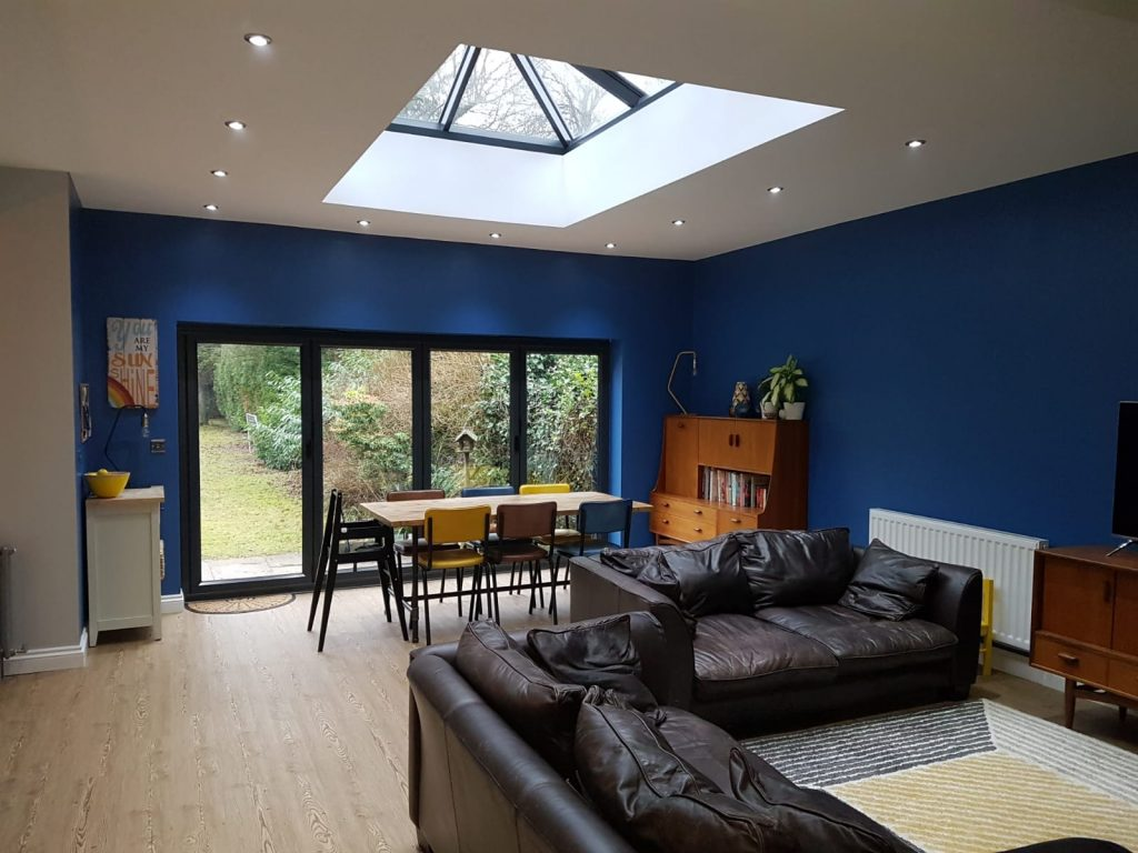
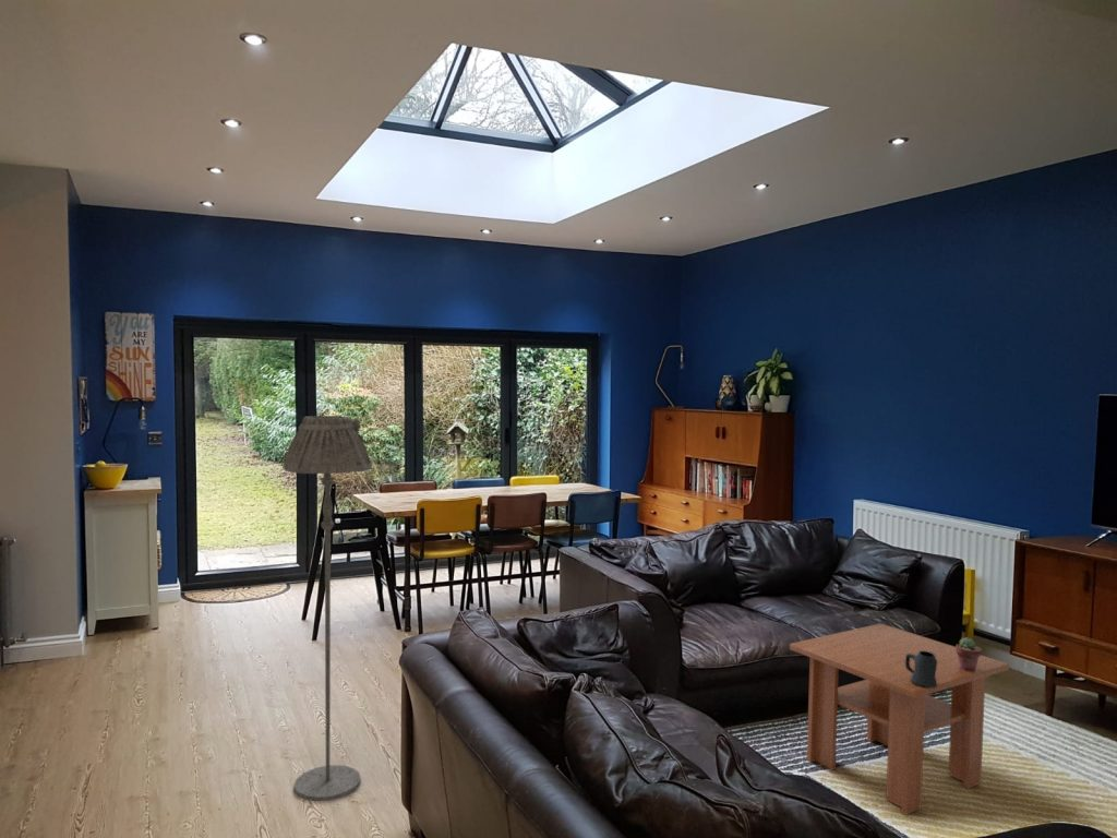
+ floor lamp (327, 602)
+ mug (920, 667)
+ potted succulent (968, 653)
+ coffee table (893, 713)
